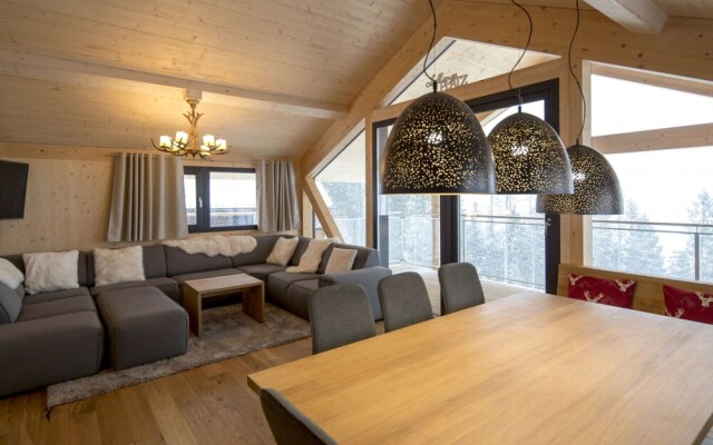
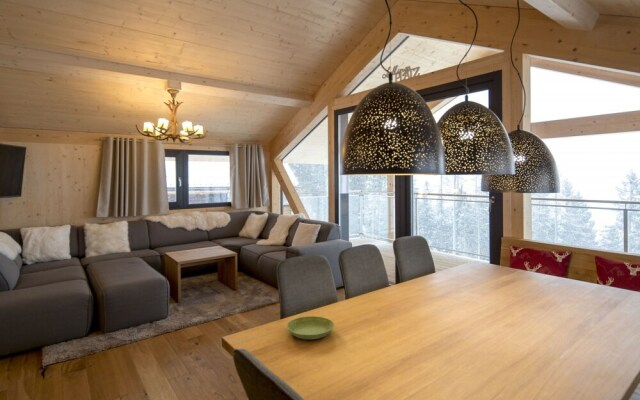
+ saucer (310, 328)
